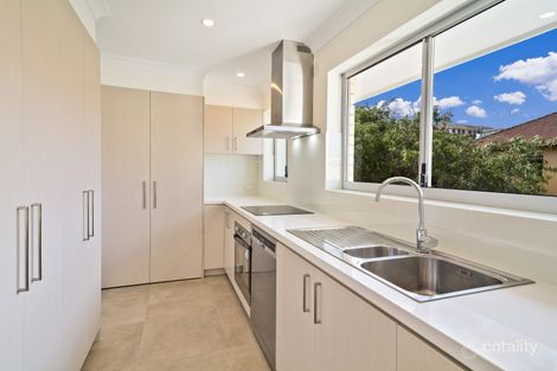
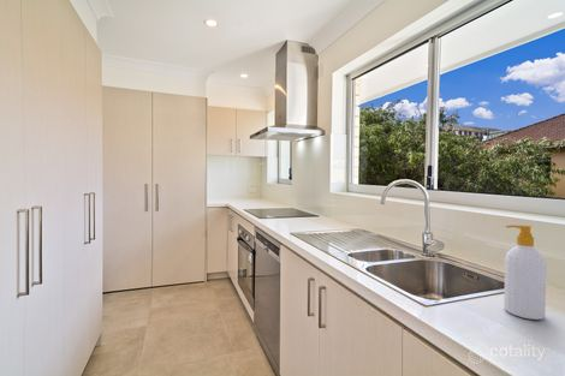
+ soap bottle (523, 269)
